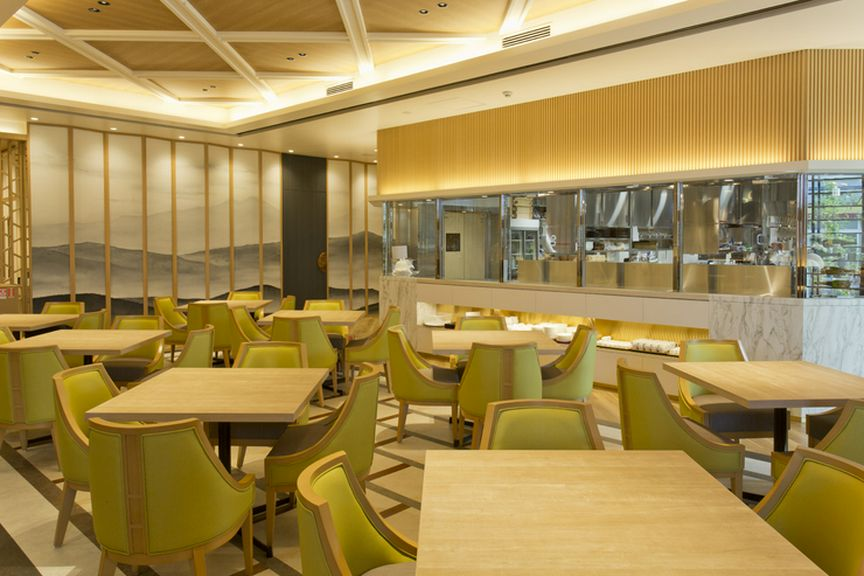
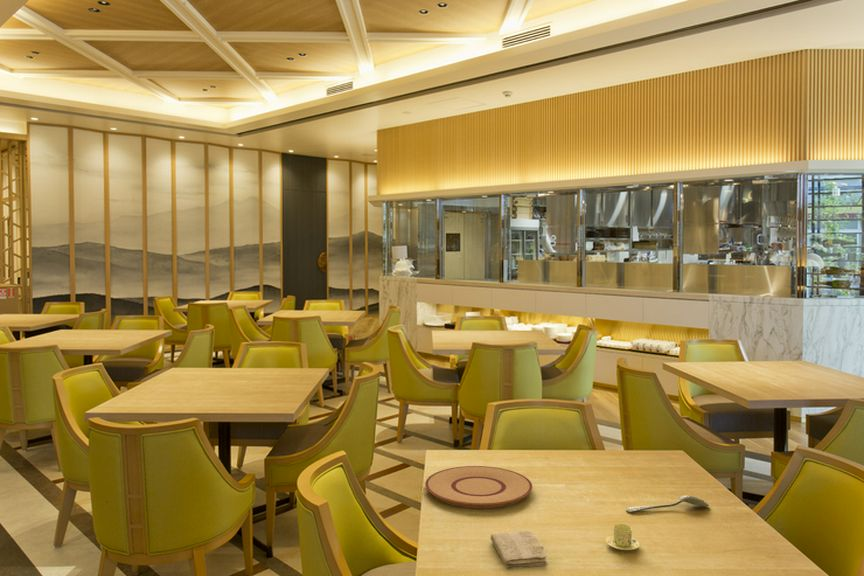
+ plate (478, 486)
+ spoon (668, 504)
+ washcloth (518, 548)
+ chinaware (622, 536)
